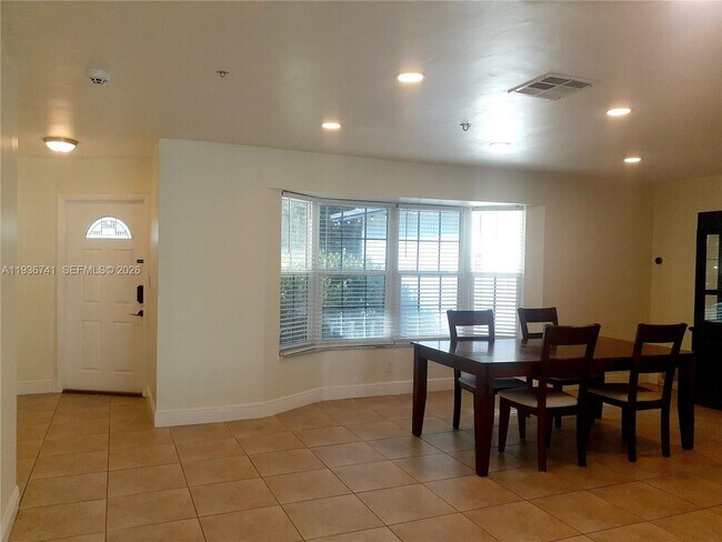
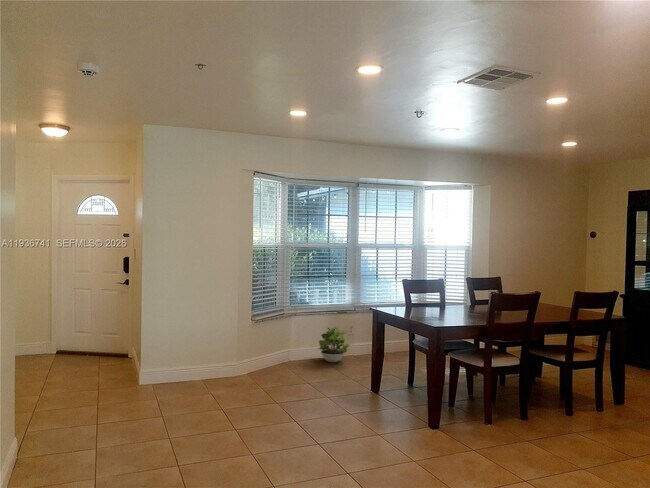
+ potted plant (332, 343)
